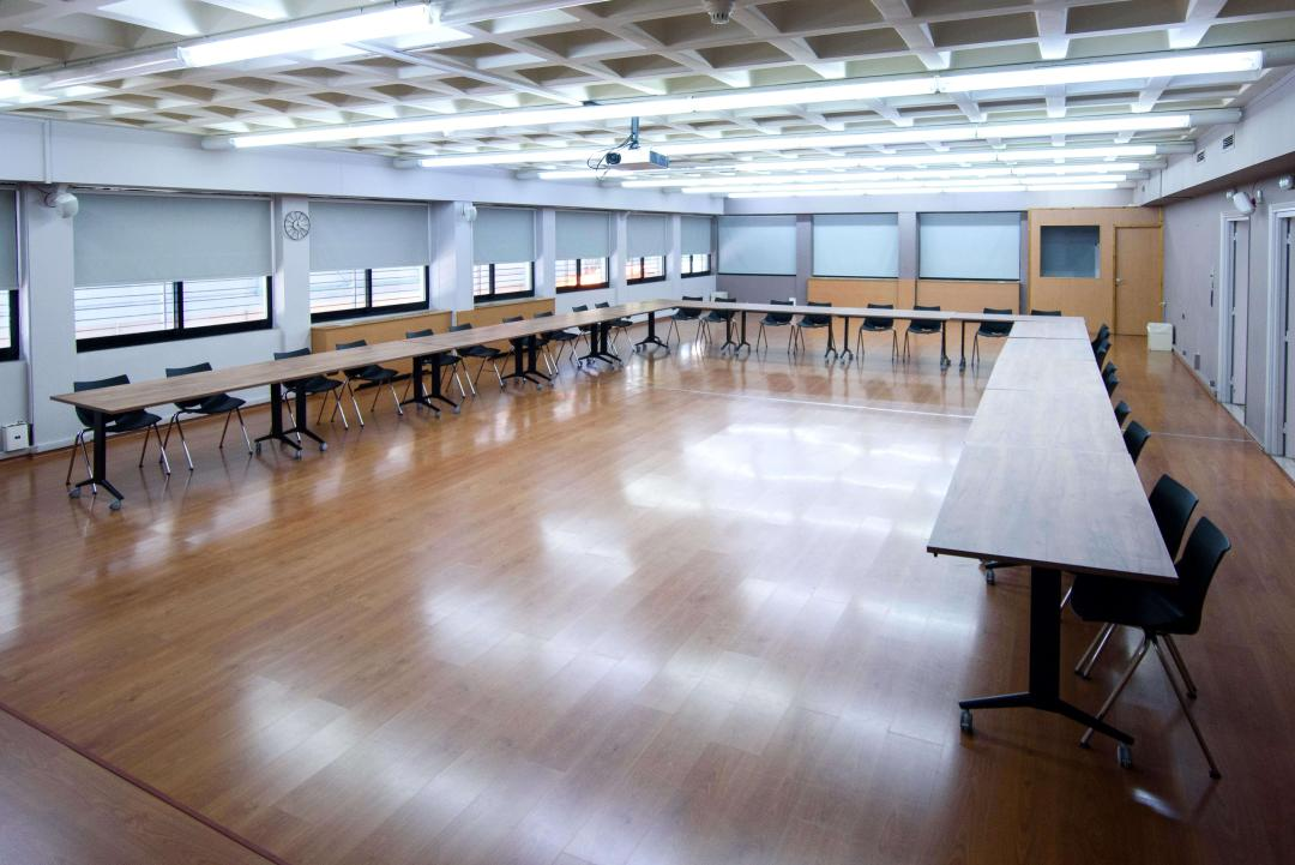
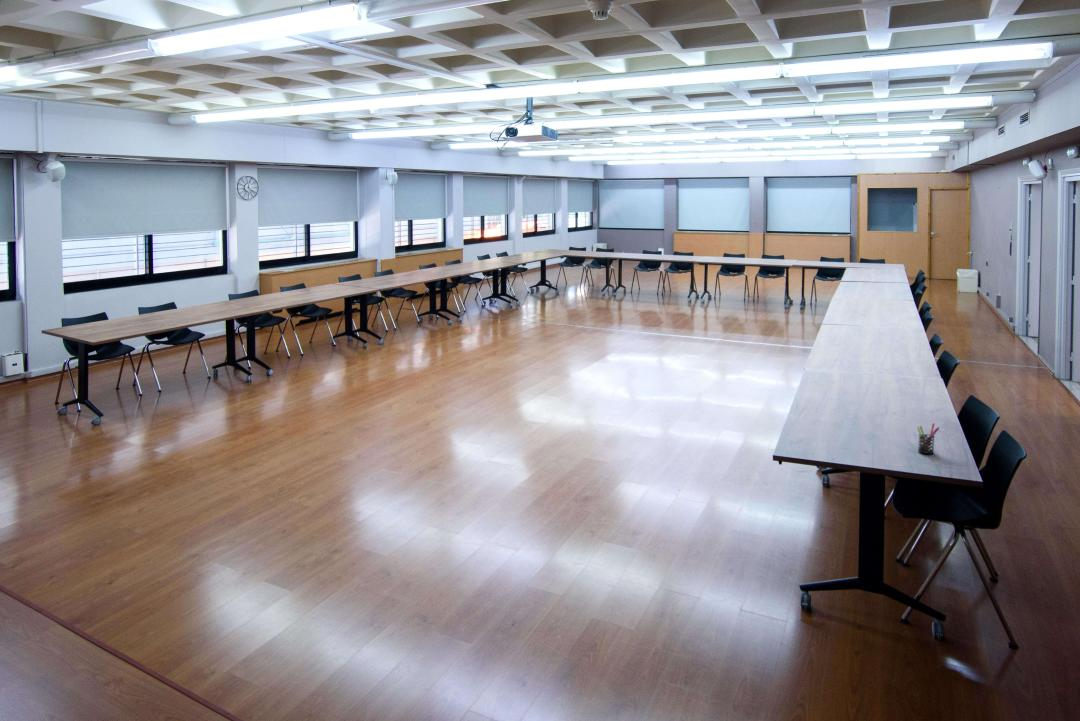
+ pen holder (926, 437)
